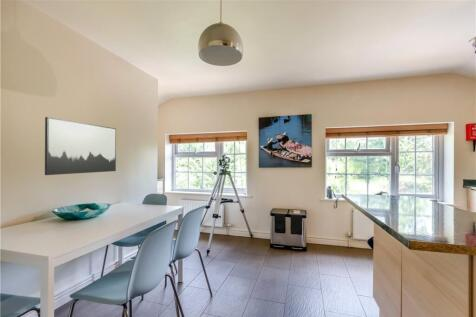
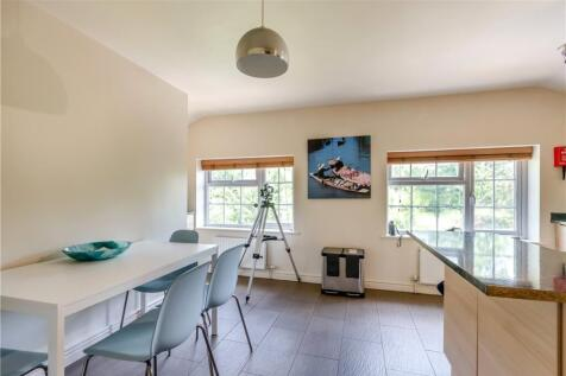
- wall art (85, 148)
